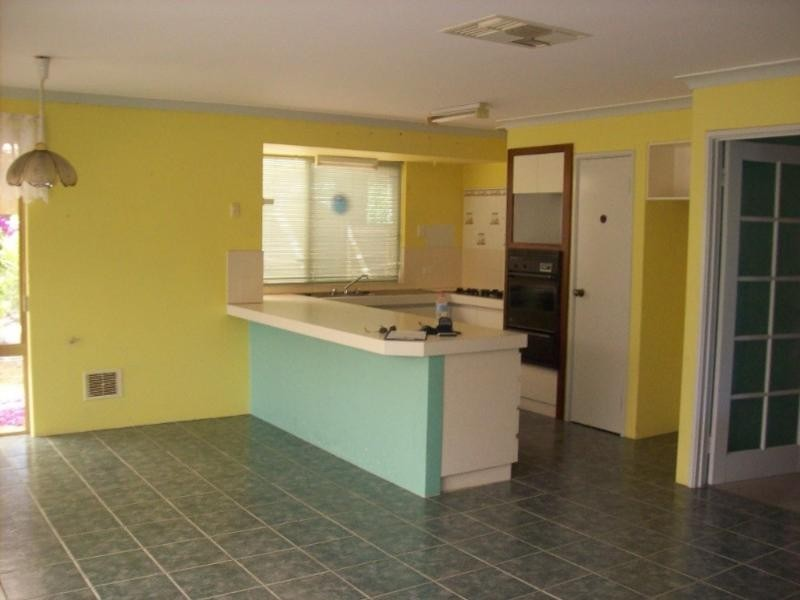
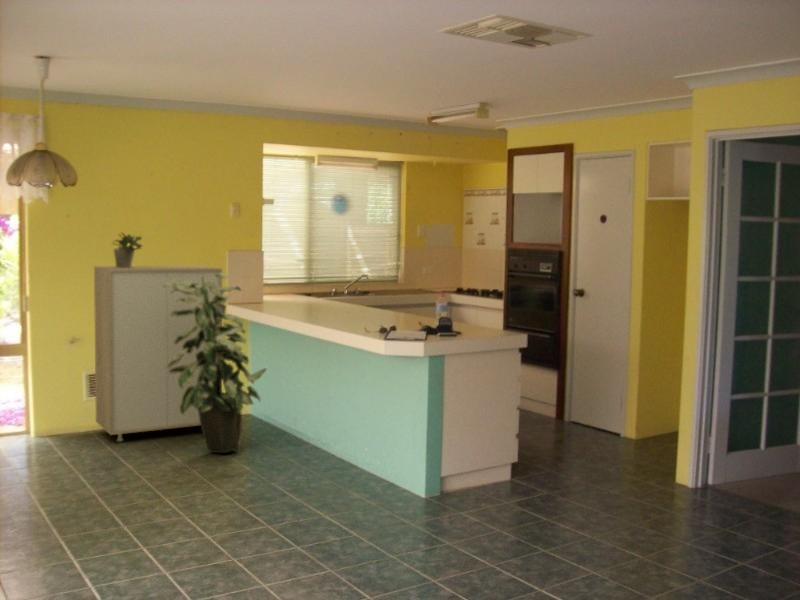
+ storage cabinet (158, 349)
+ indoor plant (213, 363)
+ potted plant (129, 249)
